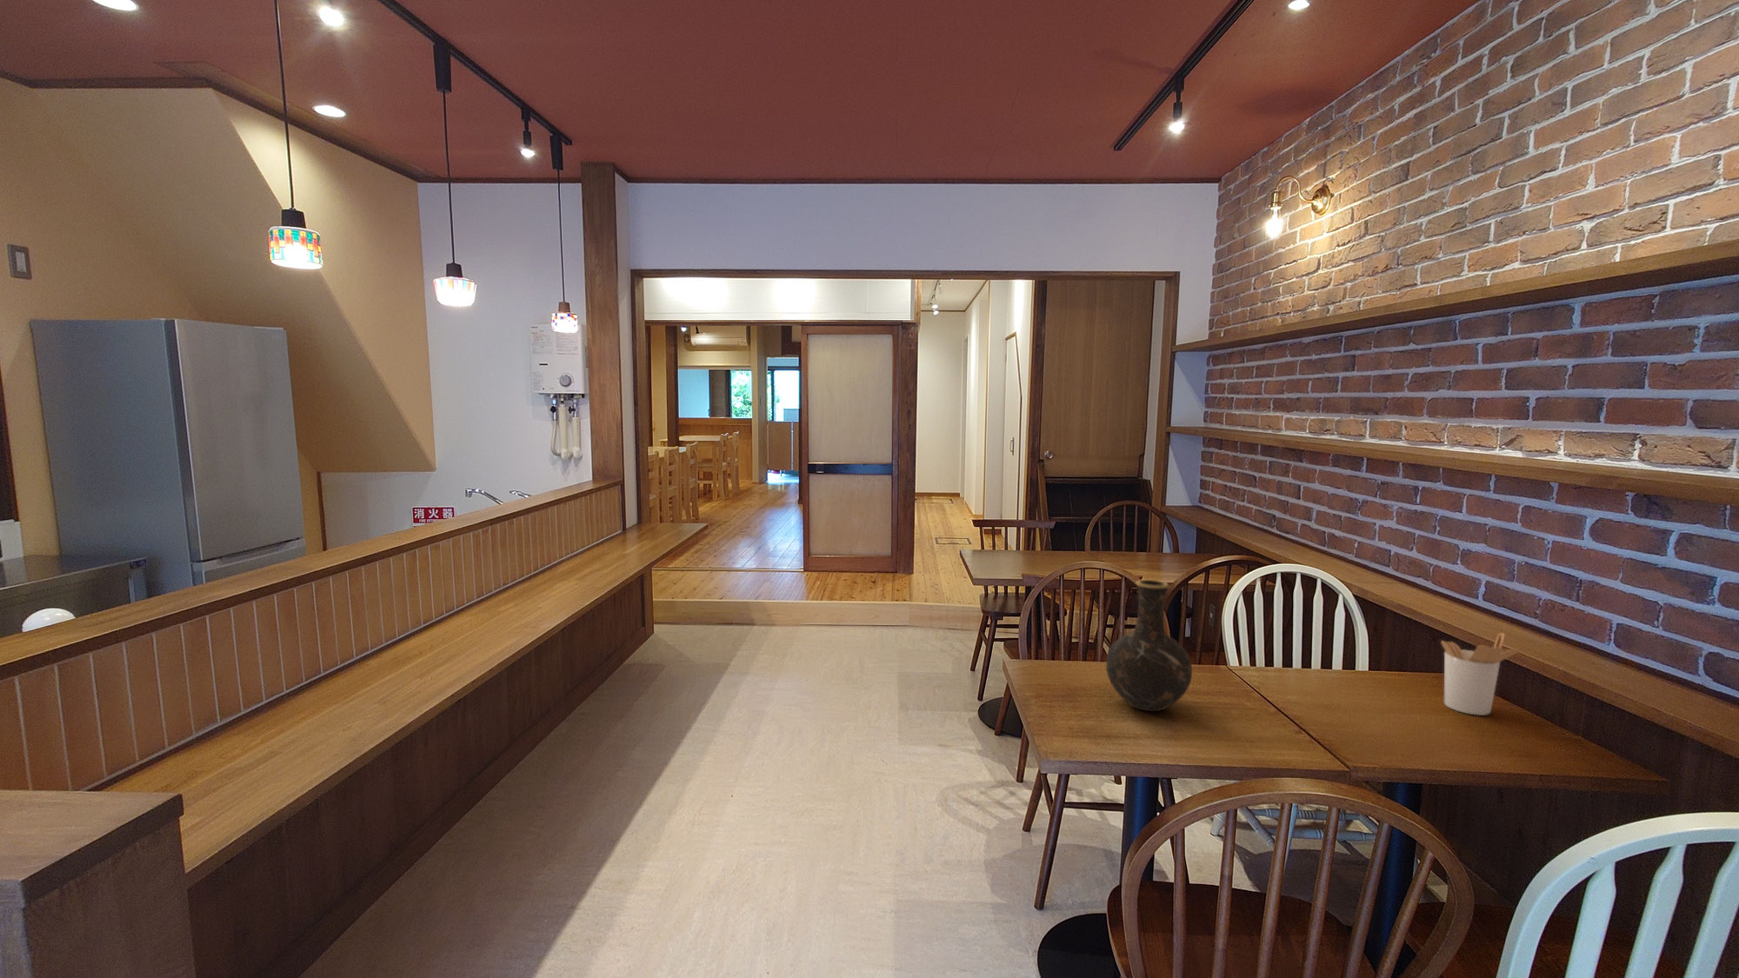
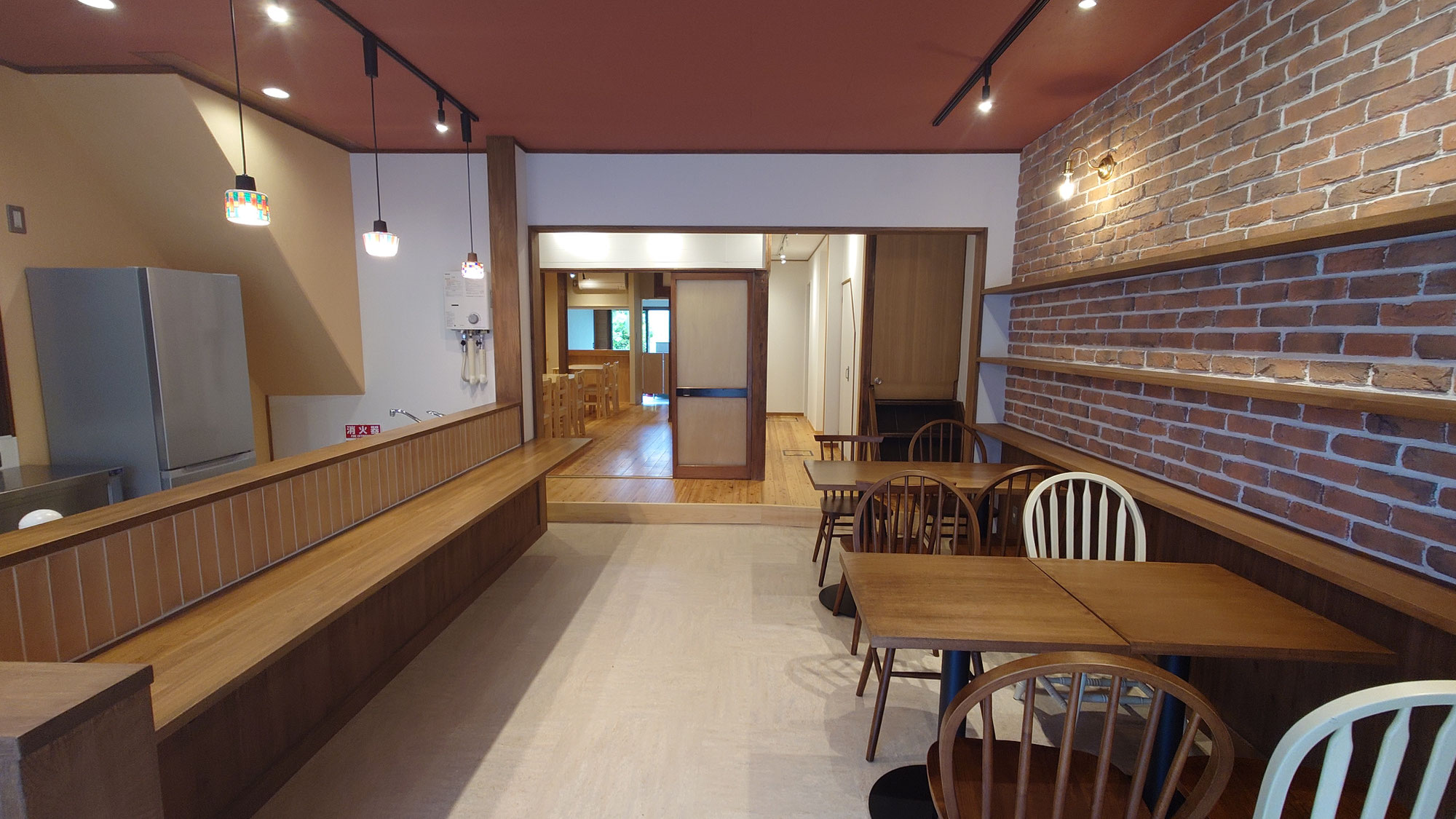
- utensil holder (1479, 672)
- vase (1149, 644)
